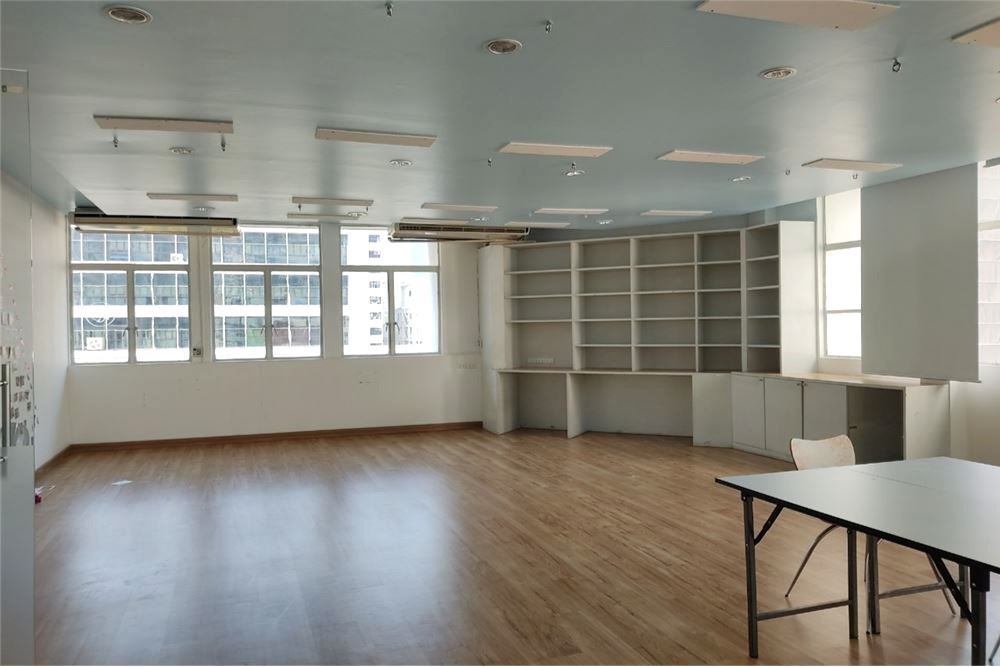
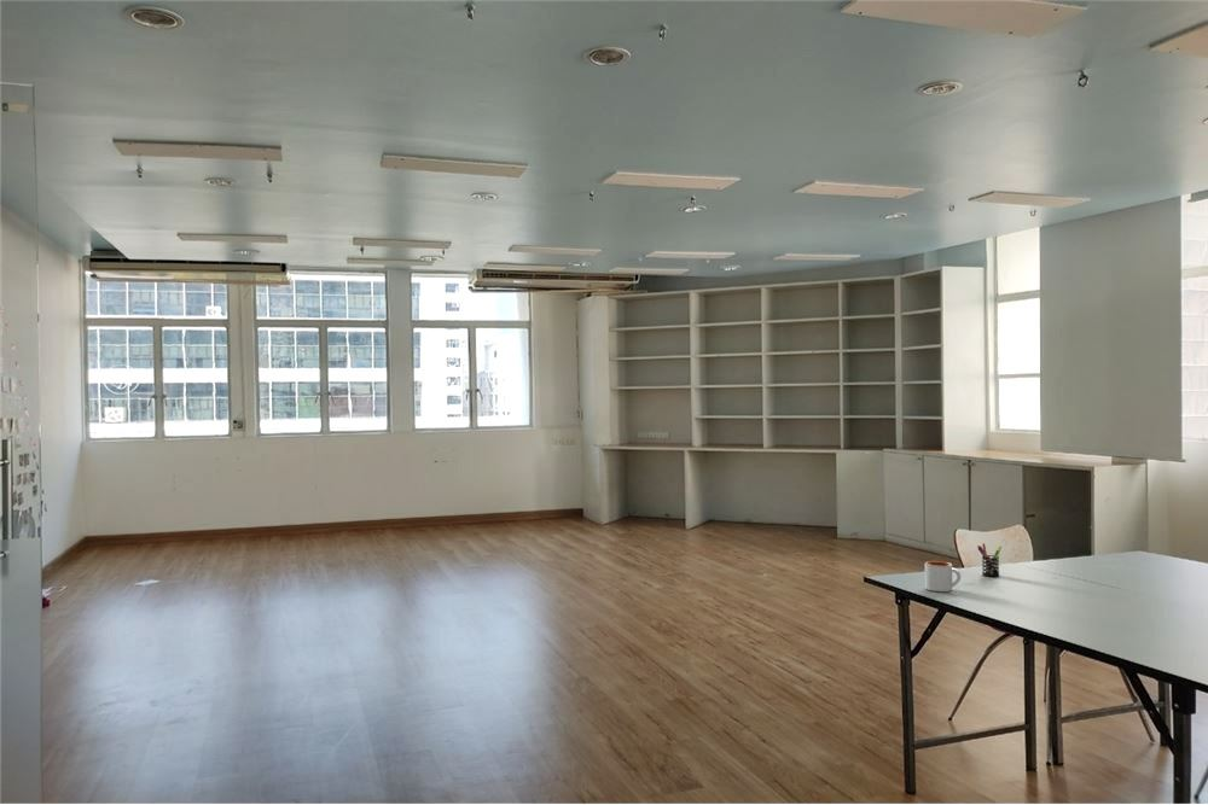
+ mug (942, 576)
+ pen holder (991, 559)
